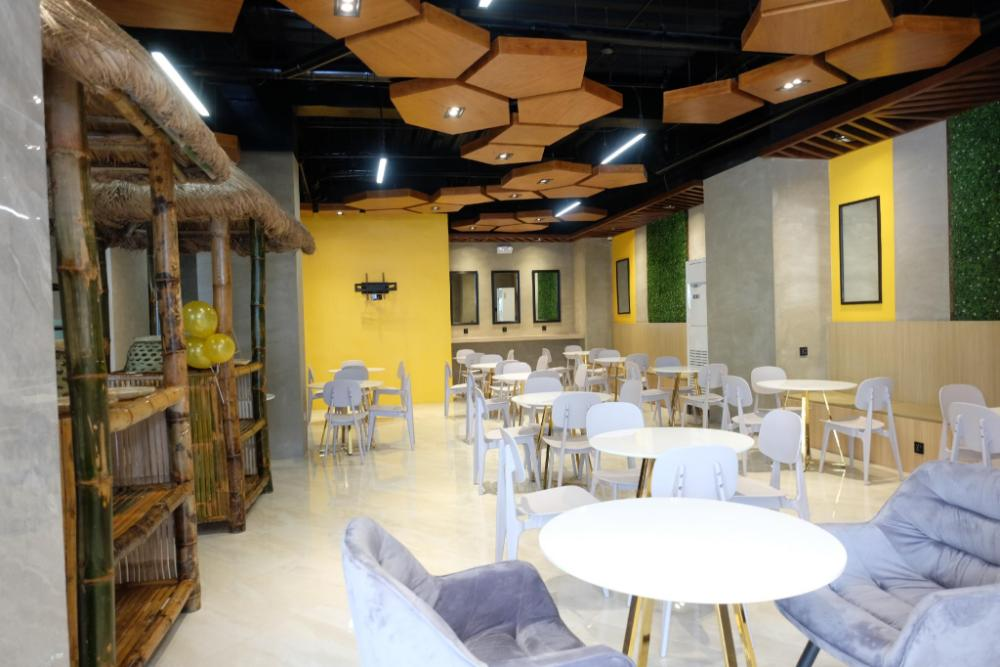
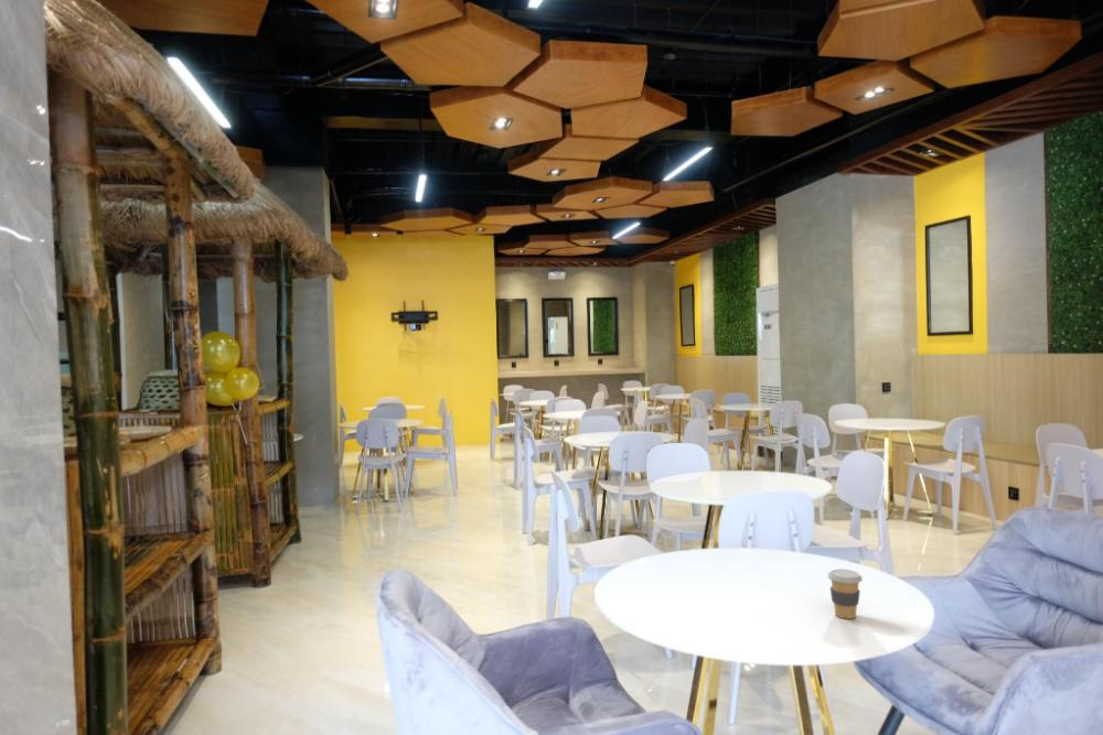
+ coffee cup (845, 594)
